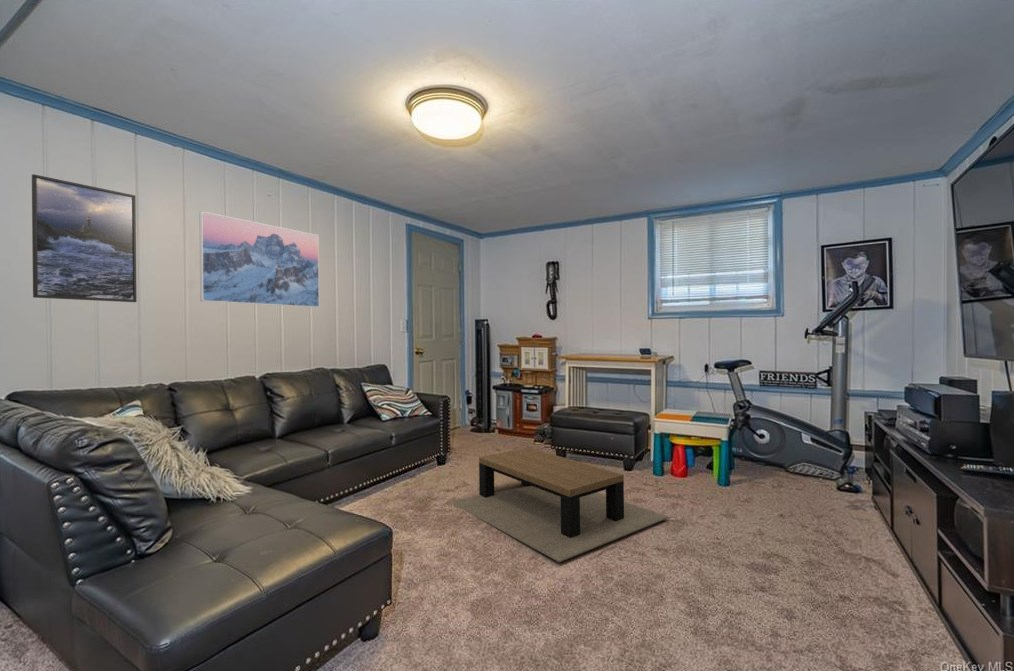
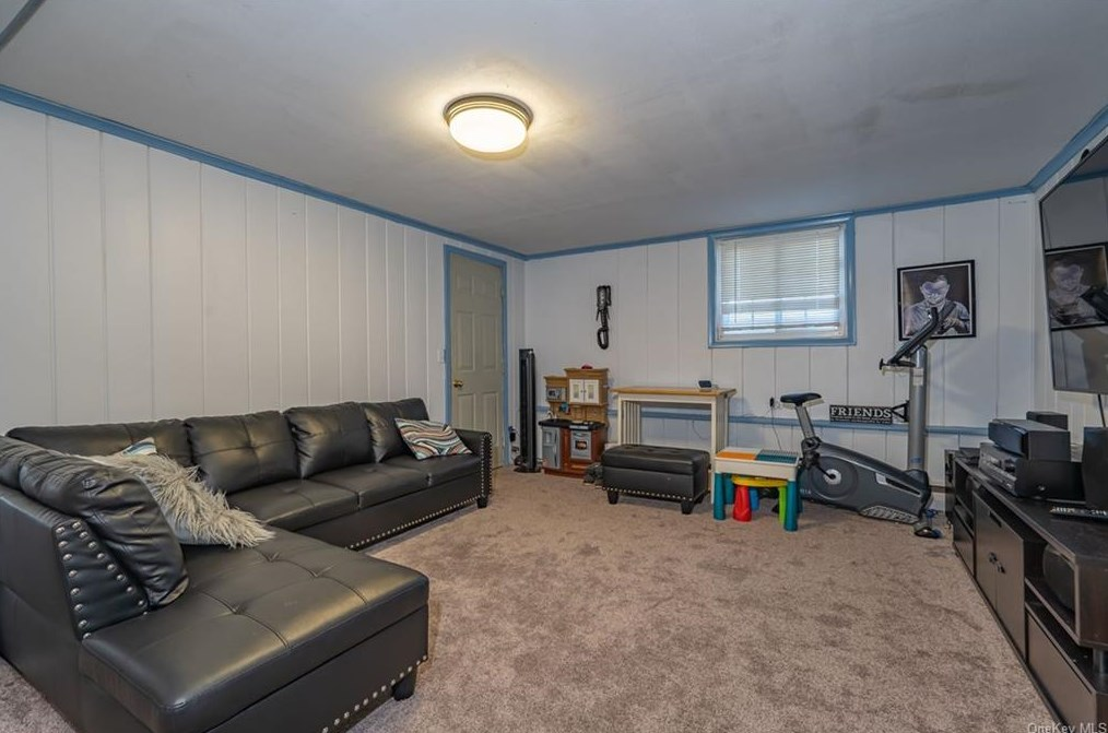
- coffee table (546, 486)
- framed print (87, 242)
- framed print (265, 264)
